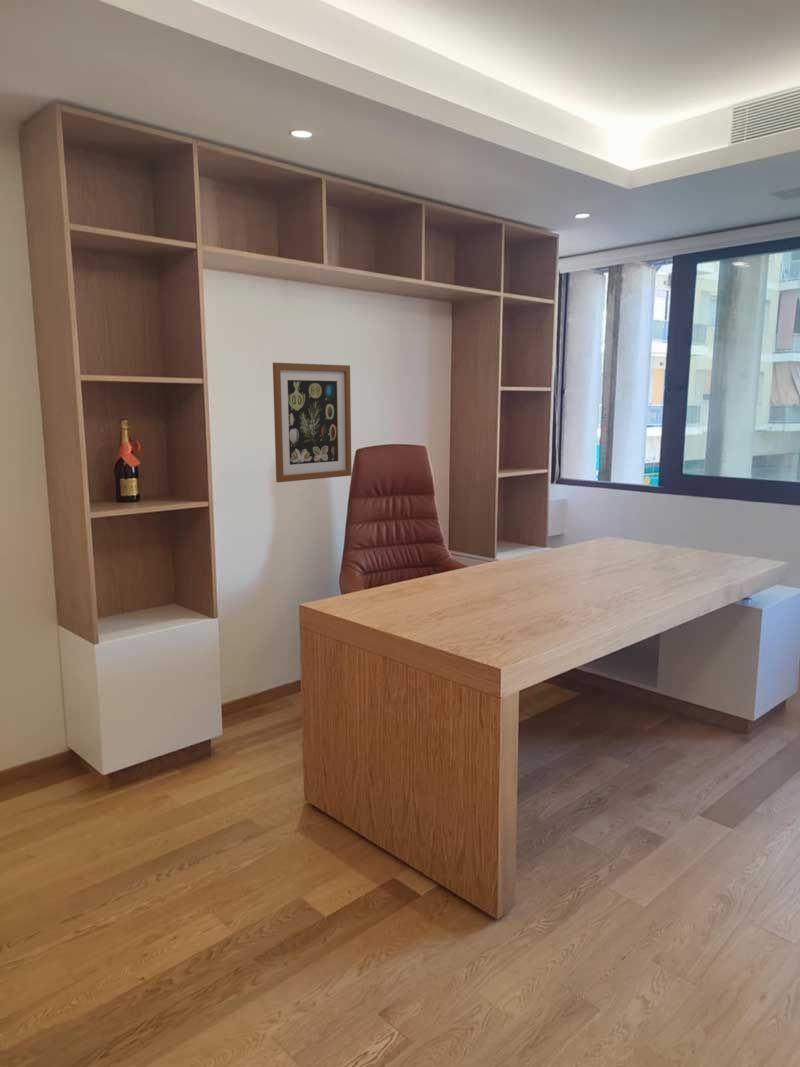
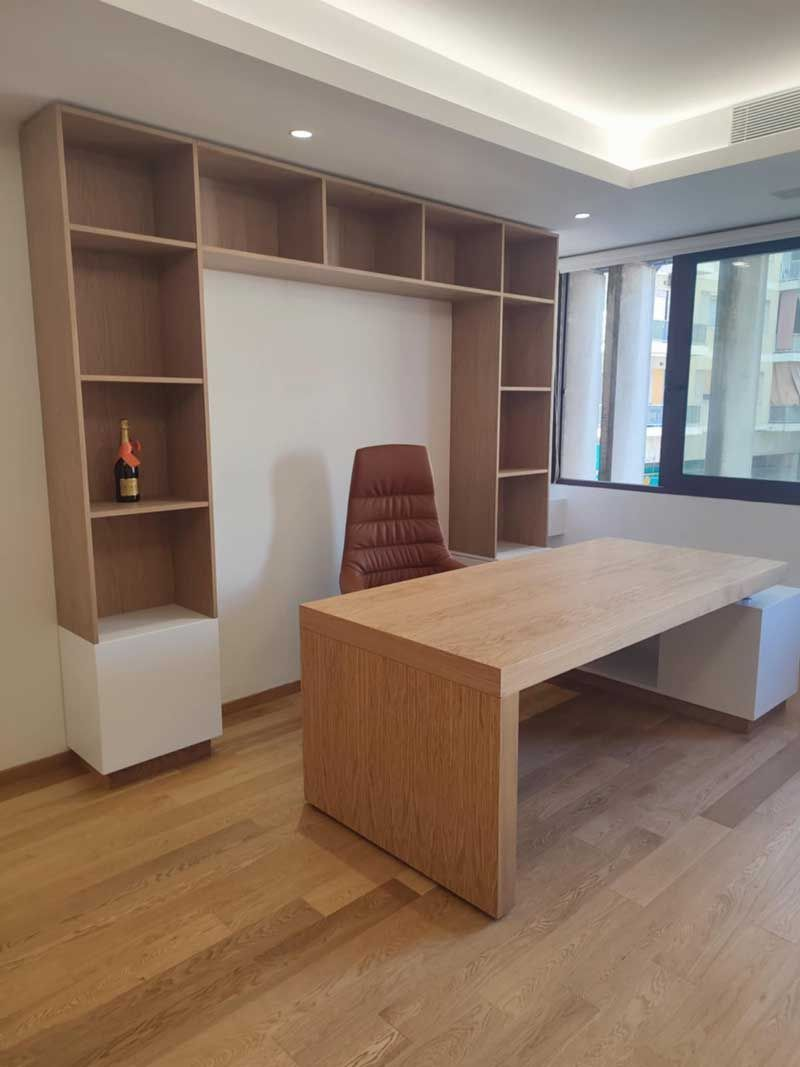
- wall art (314, 422)
